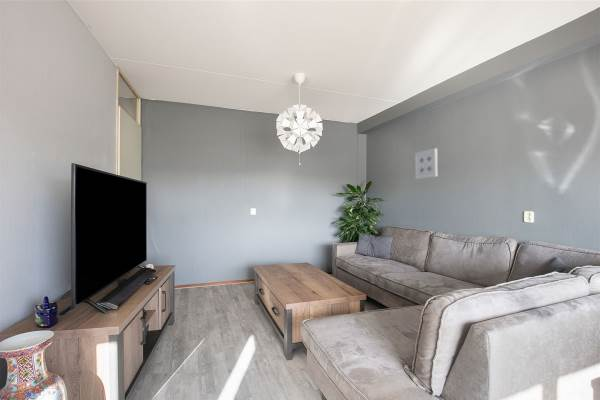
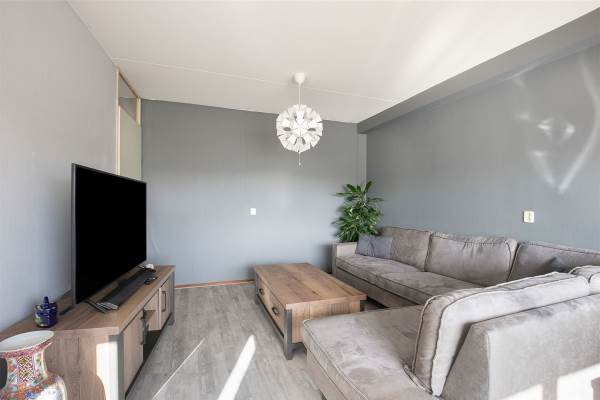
- wall art (425, 164)
